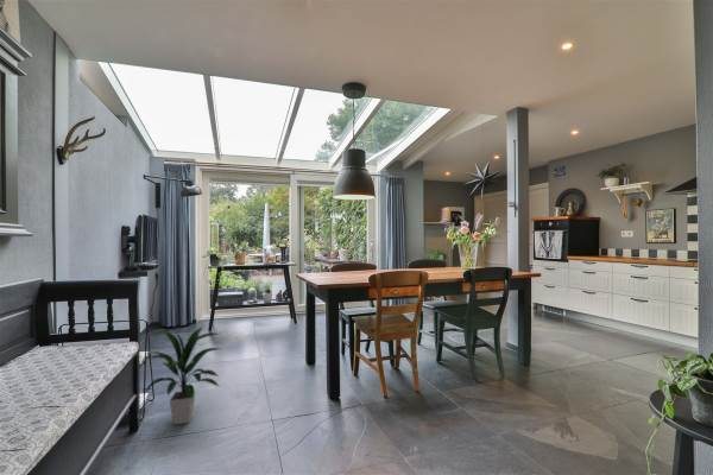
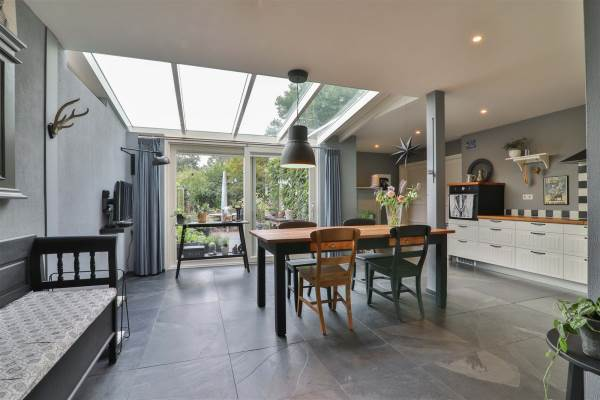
- indoor plant (185, 372)
